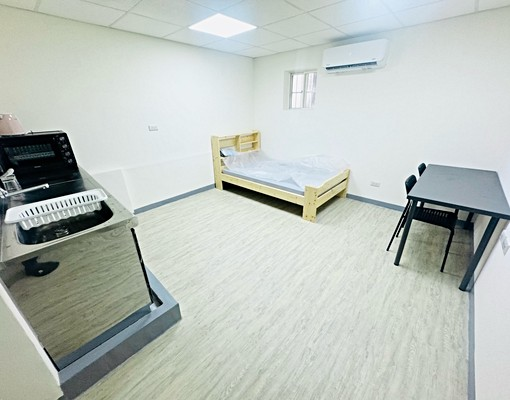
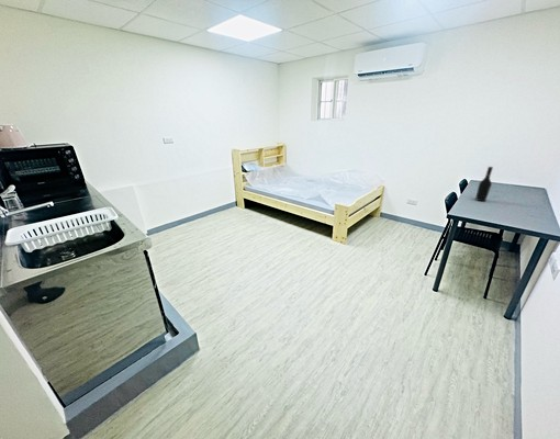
+ wine bottle (485, 183)
